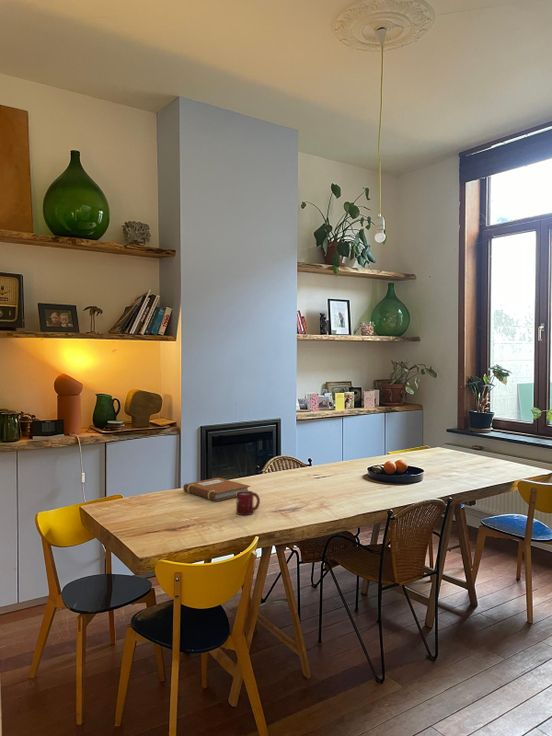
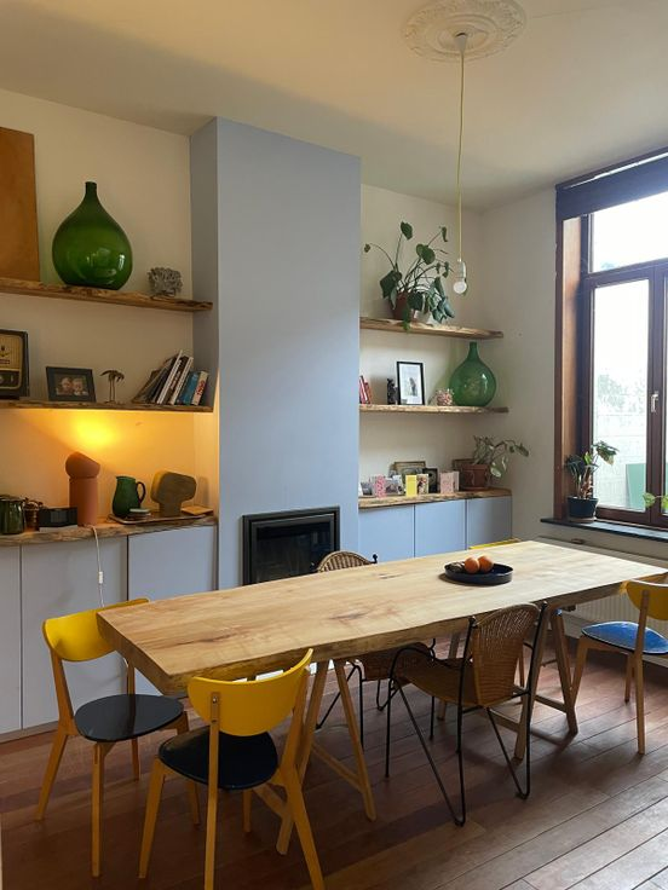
- notebook (215, 488)
- cup (248, 502)
